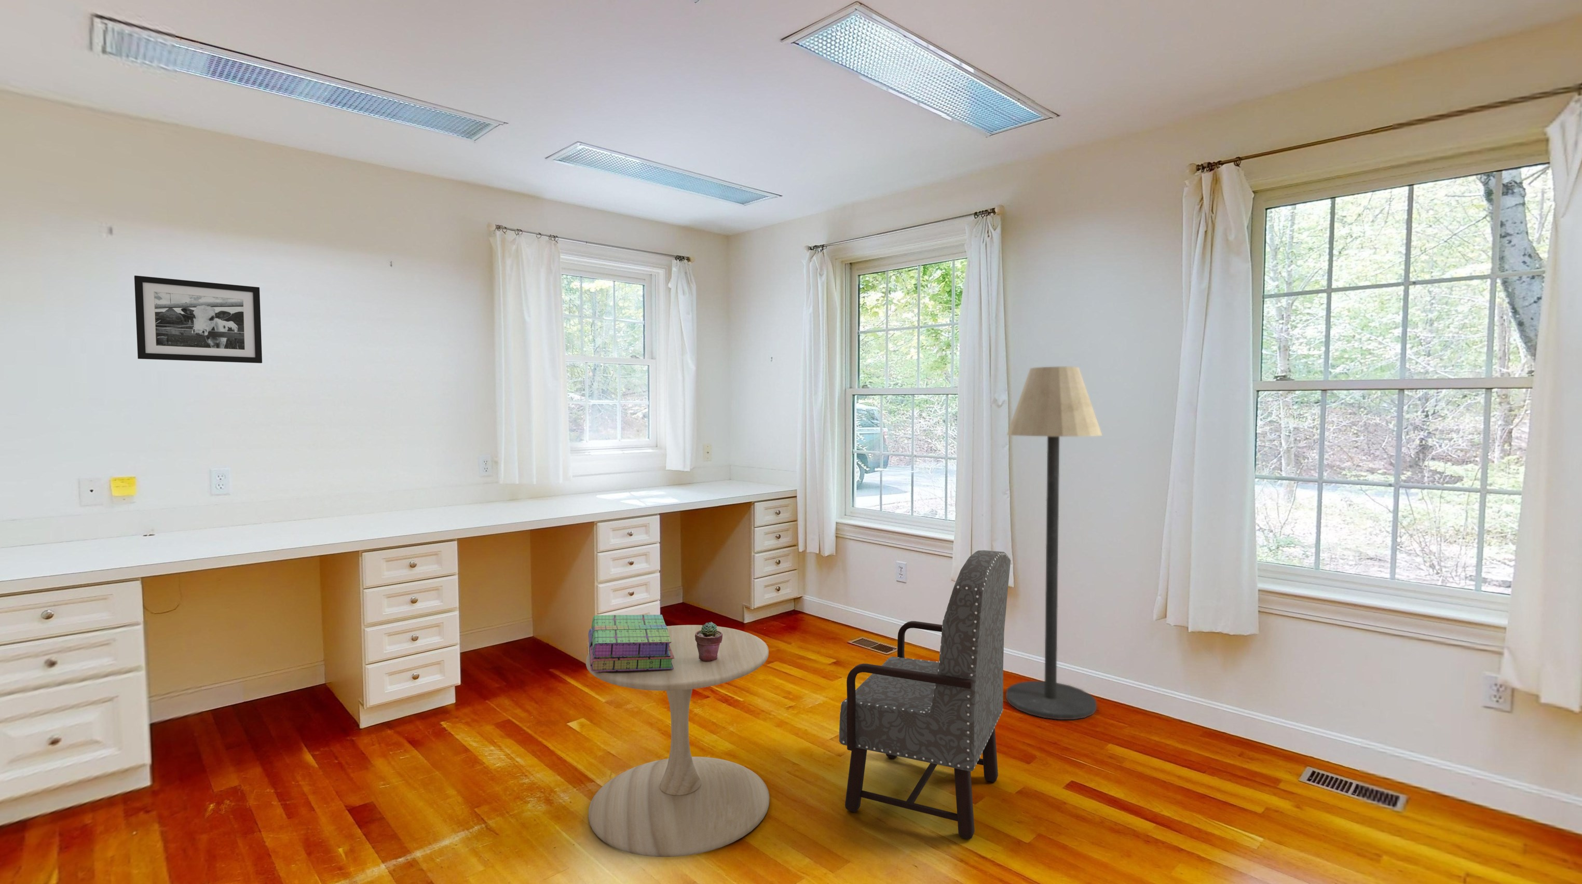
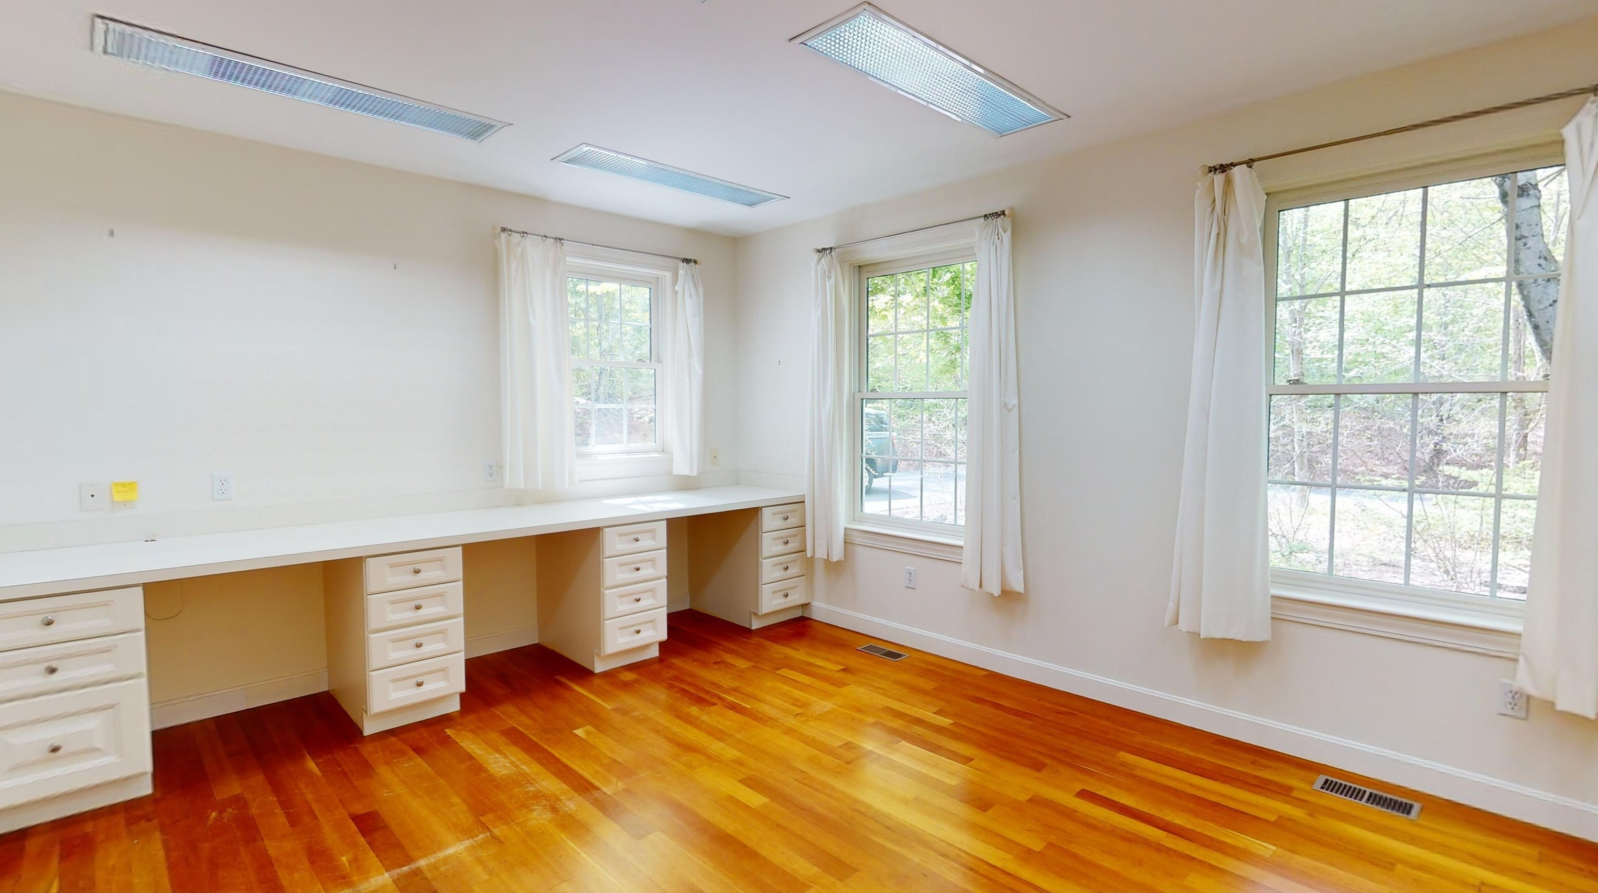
- floor lamp (1052, 536)
- armchair (928, 672)
- potted succulent (708, 635)
- side table (679, 728)
- picture frame (201, 321)
- stack of books (628, 640)
